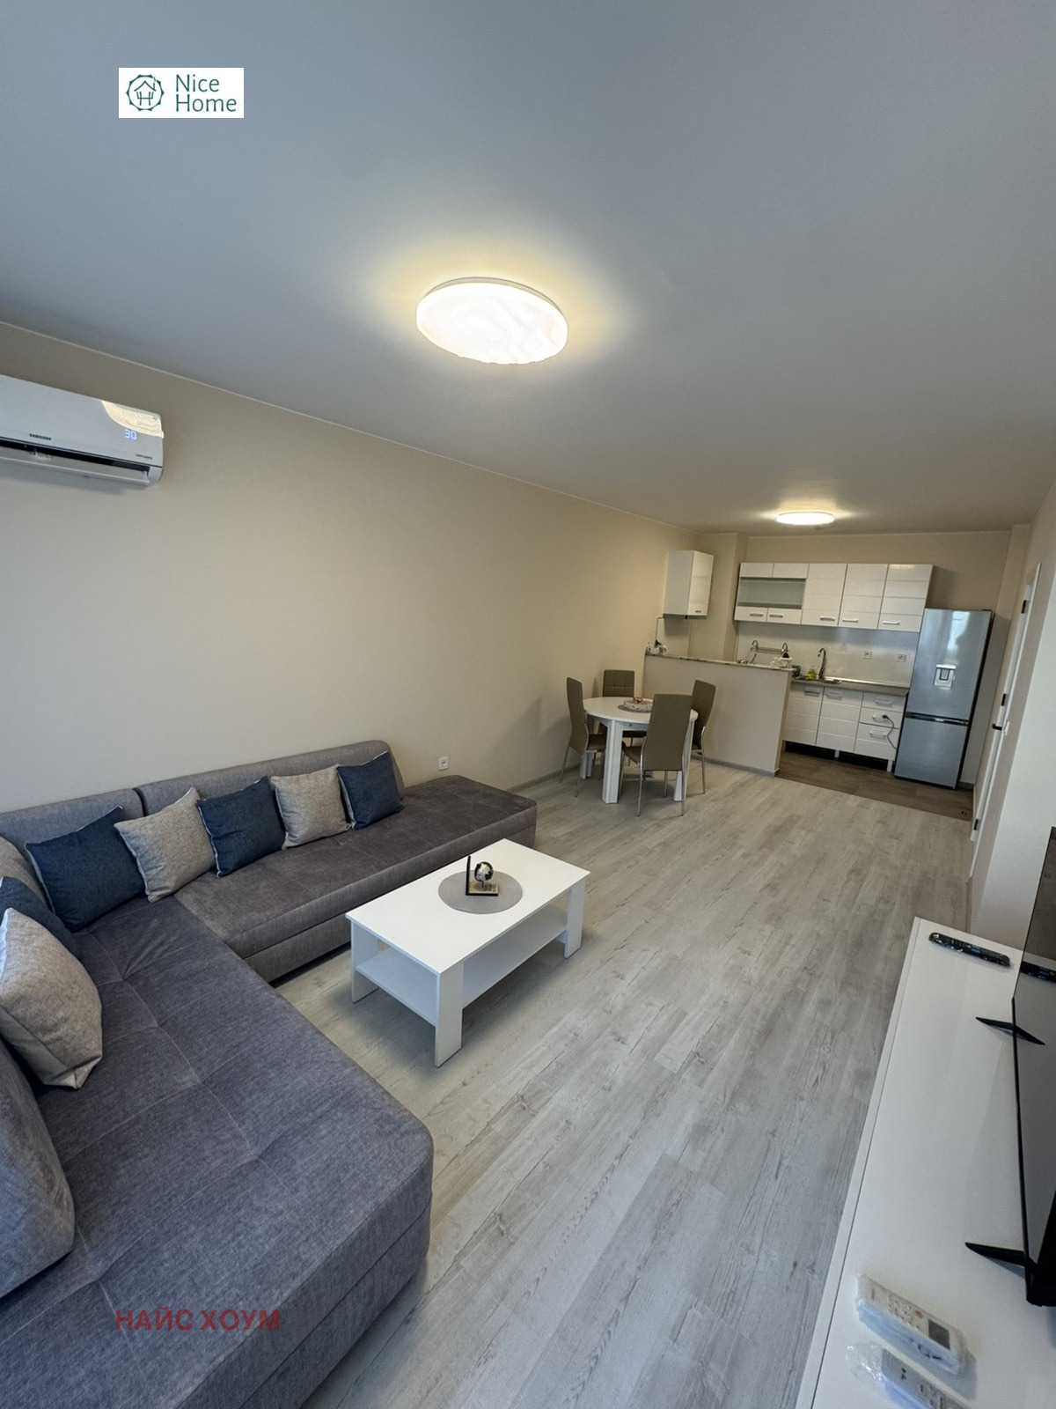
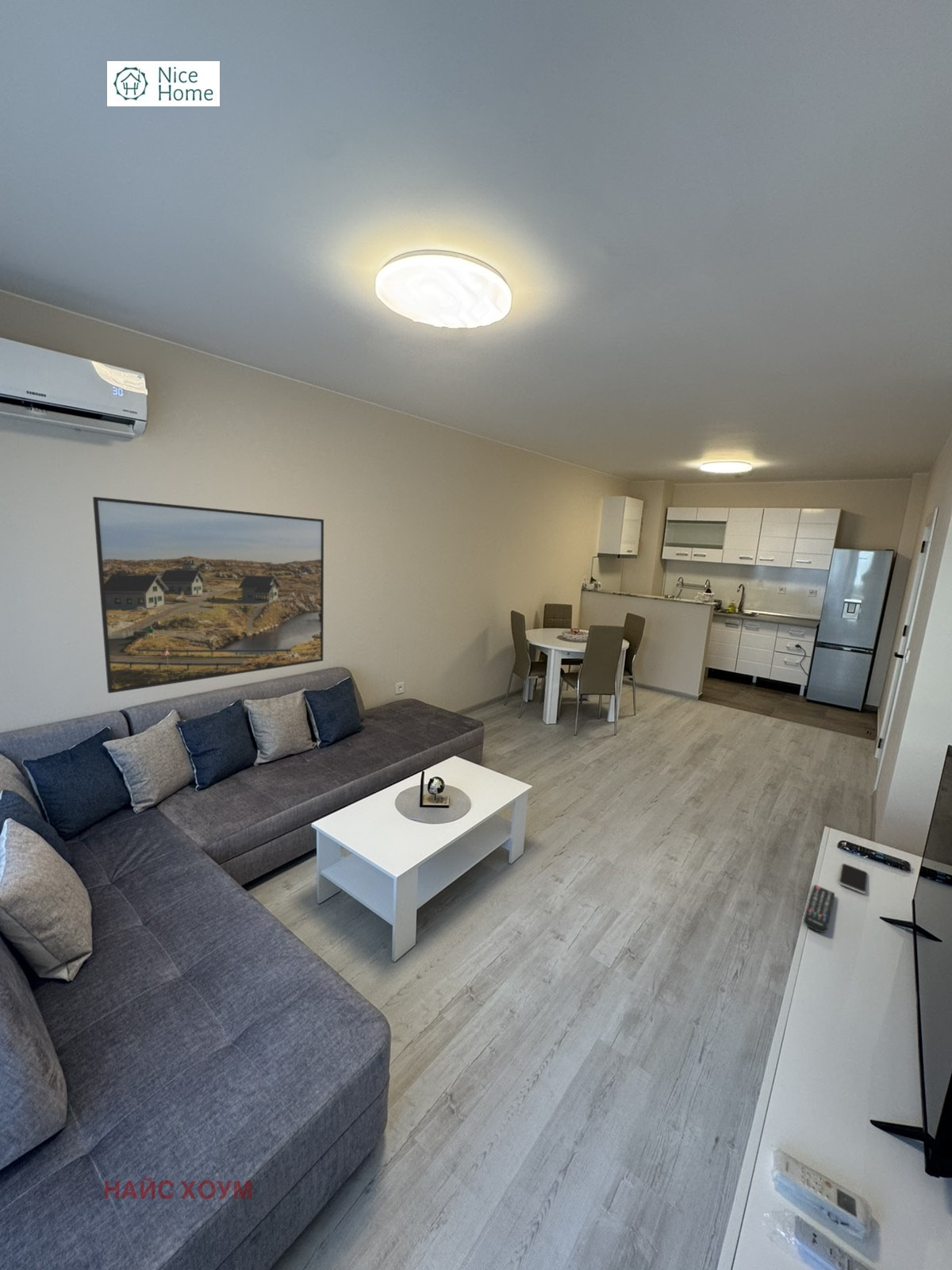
+ smartphone (853, 878)
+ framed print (229, 595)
+ remote control (820, 907)
